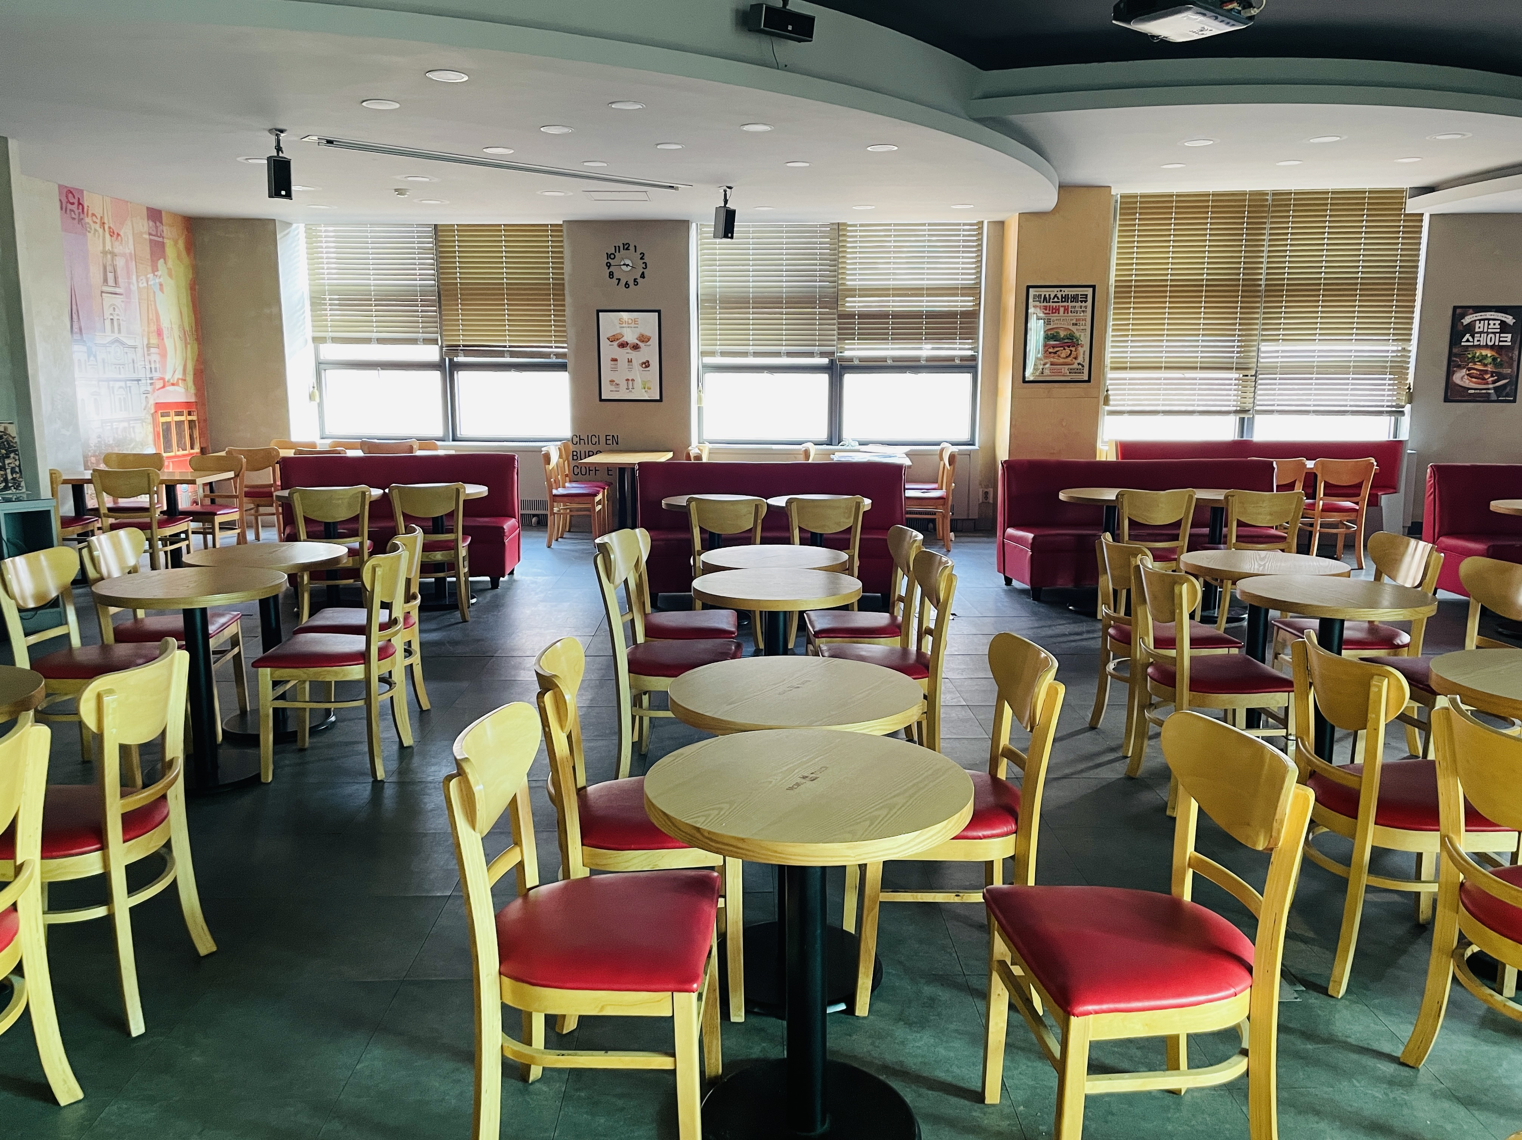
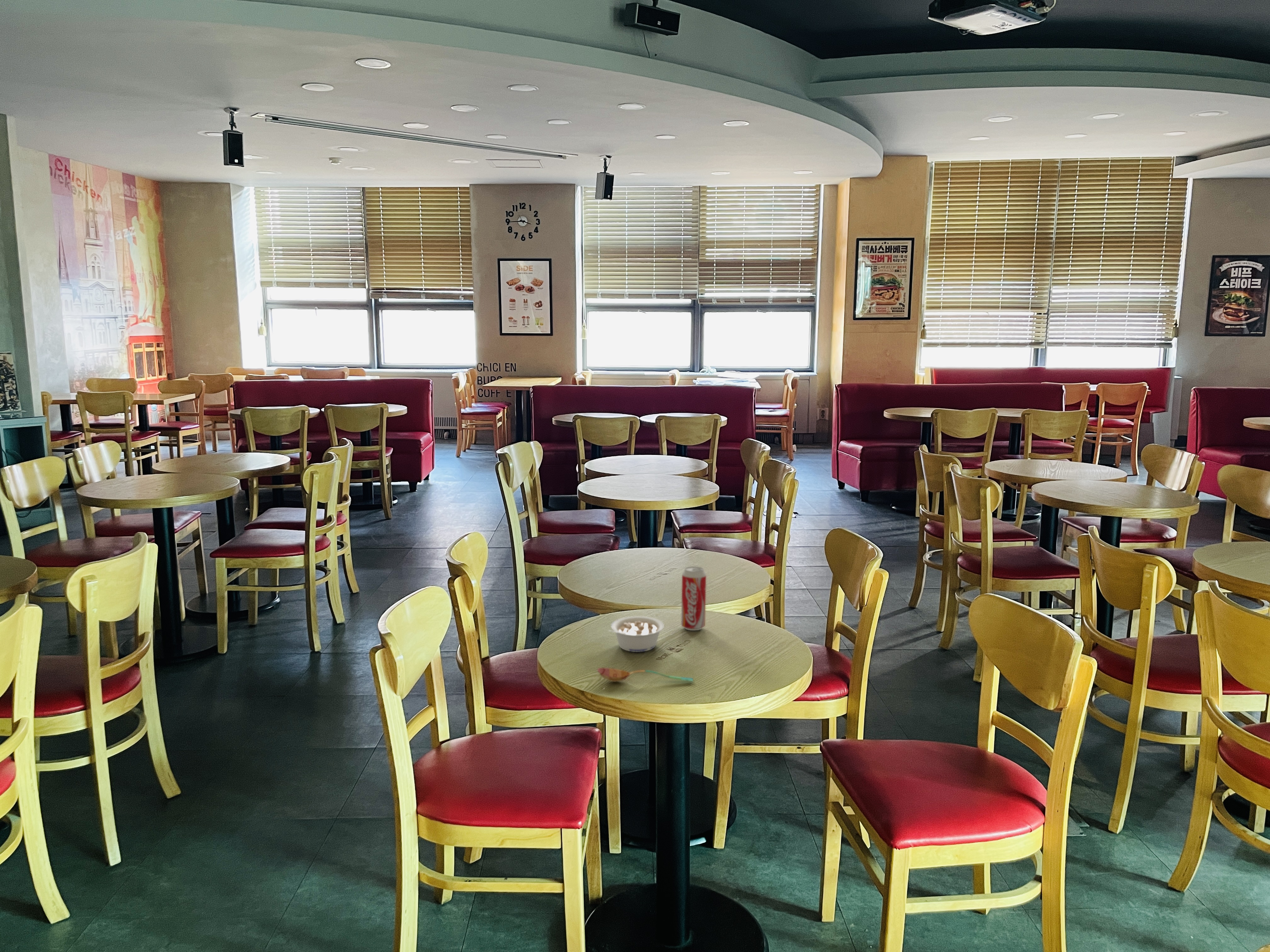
+ soupspoon (646, 672)
+ beverage can (694, 598)
+ legume (637, 634)
